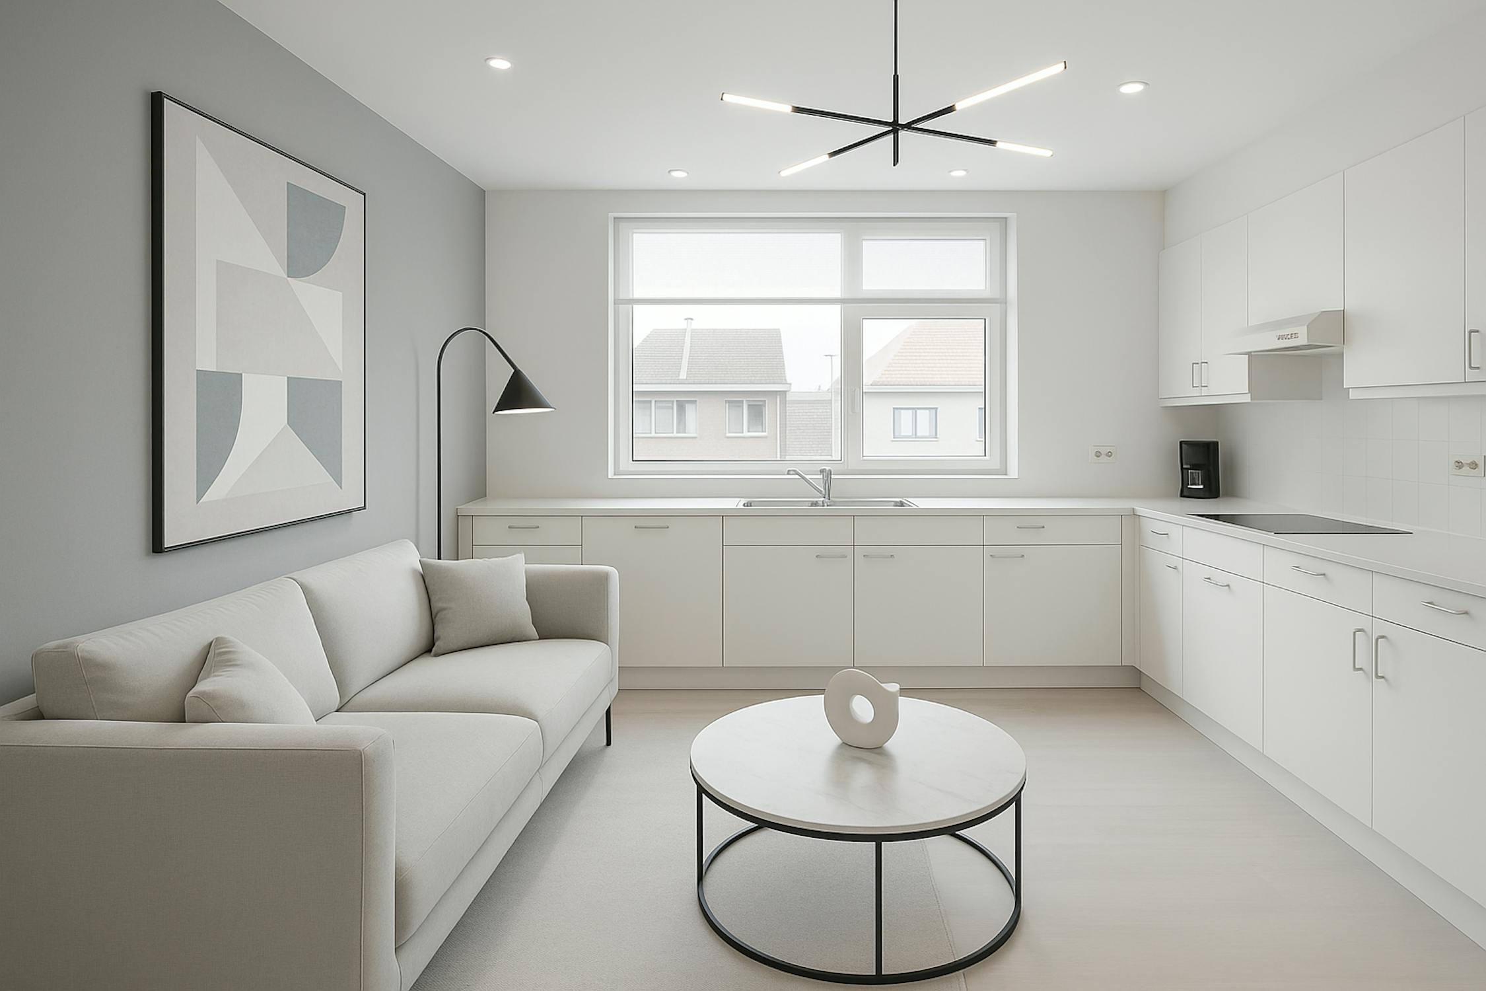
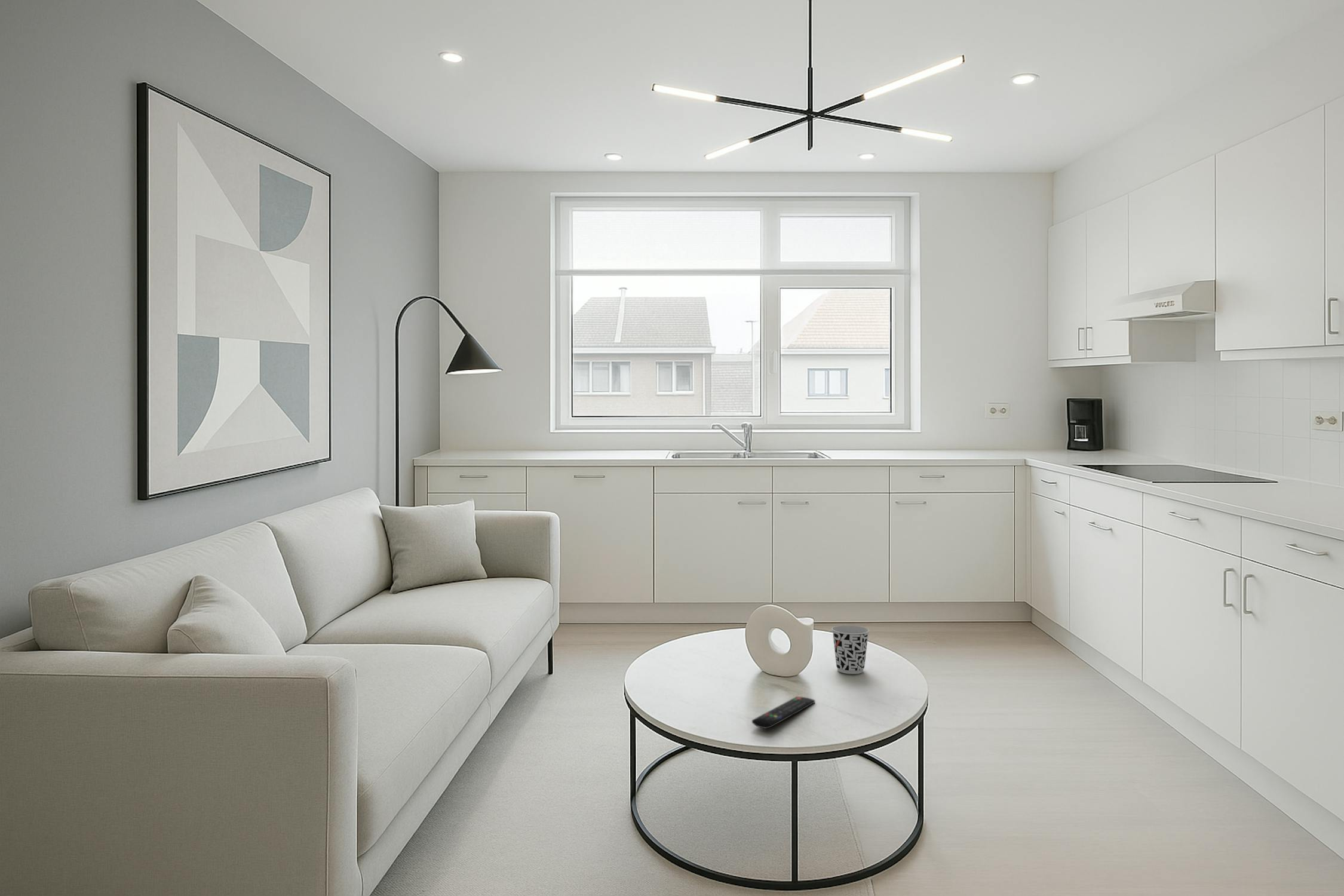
+ remote control (785, 712)
+ cup (850, 650)
